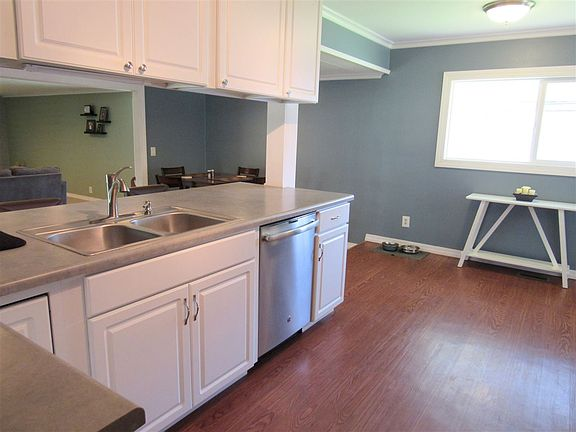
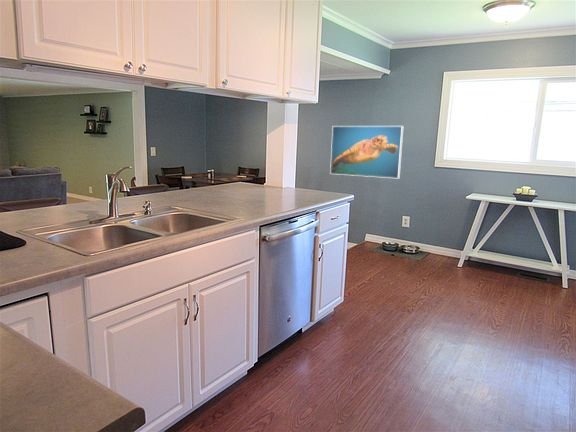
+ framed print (364, 151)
